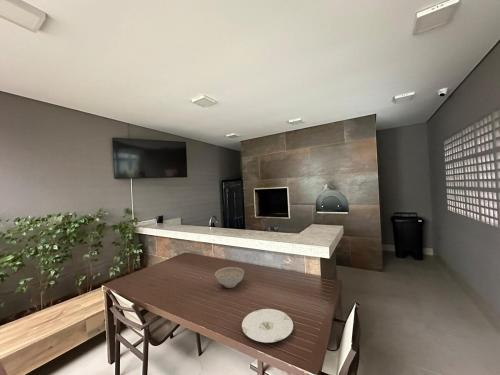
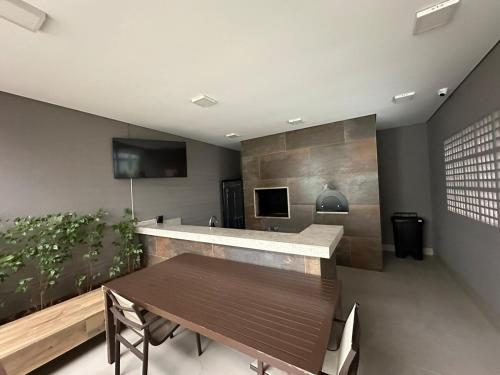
- plate (267, 325)
- decorative bowl (230, 278)
